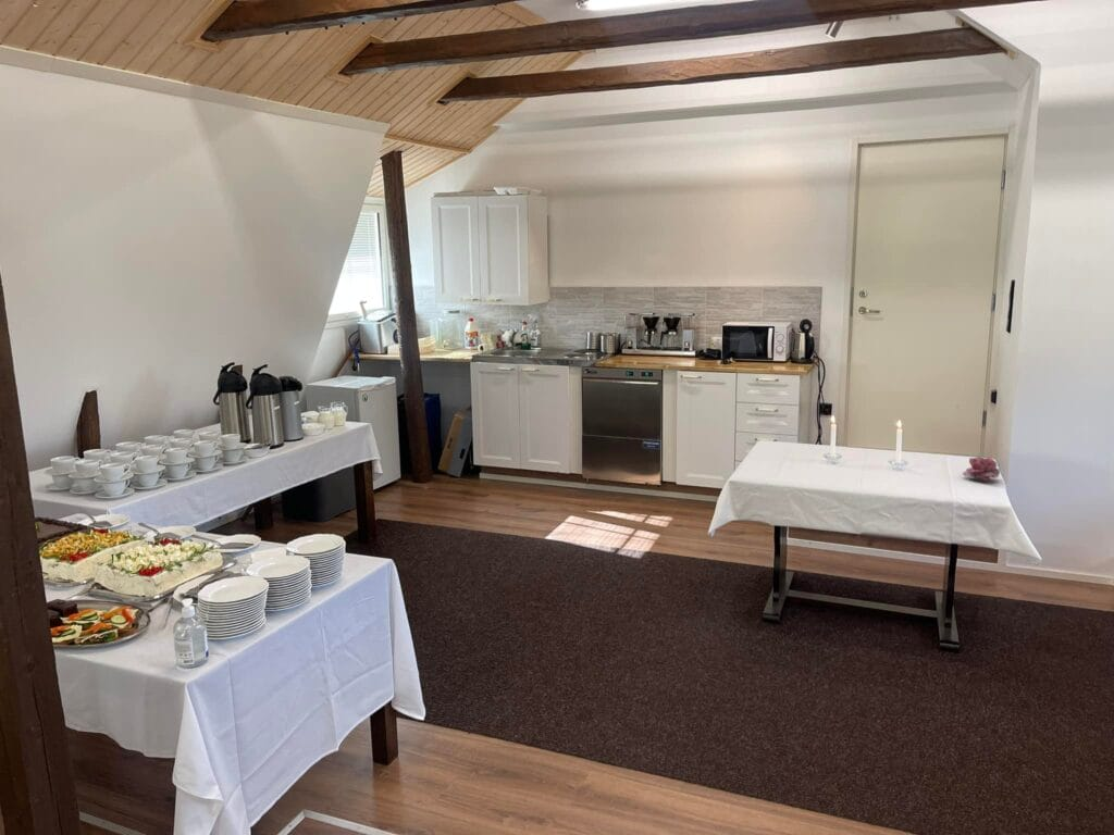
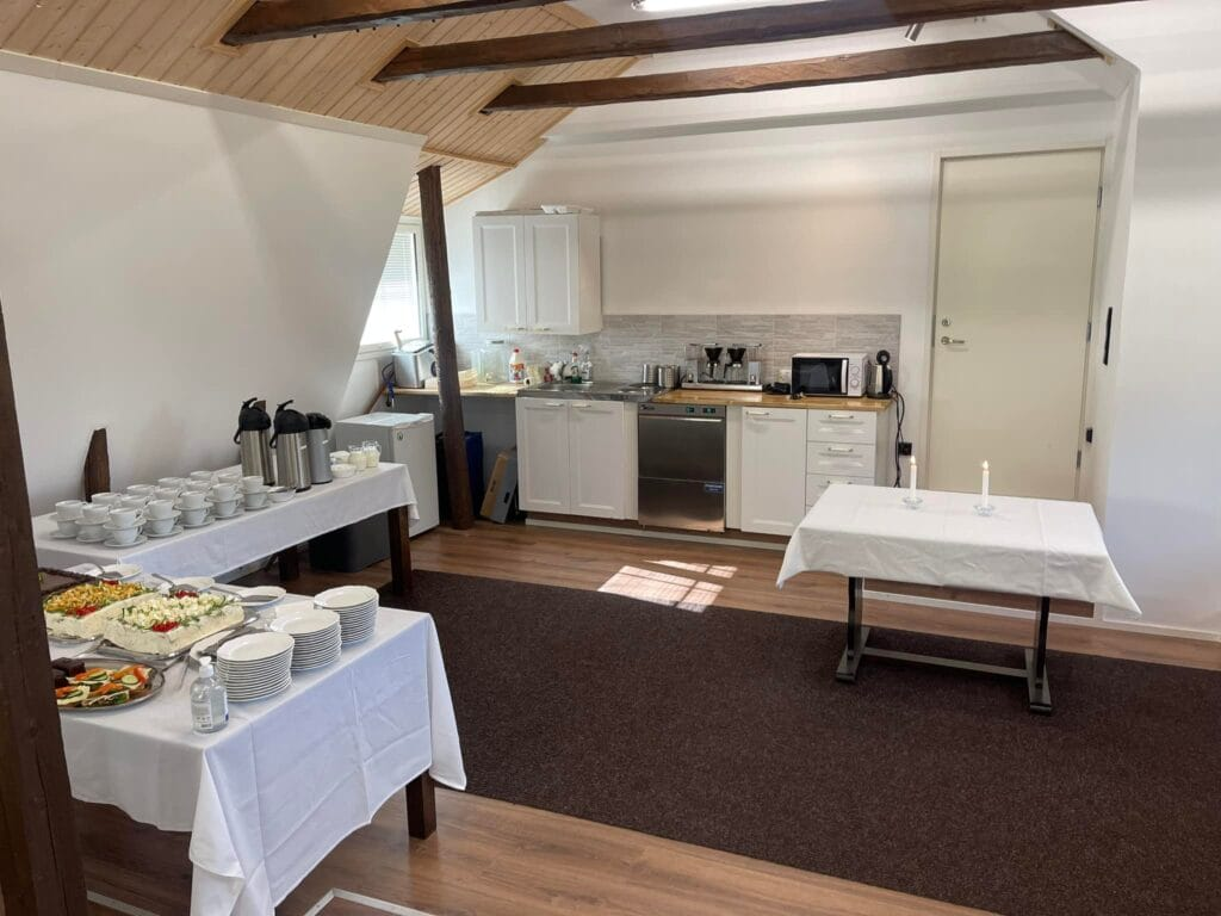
- flower (981, 469)
